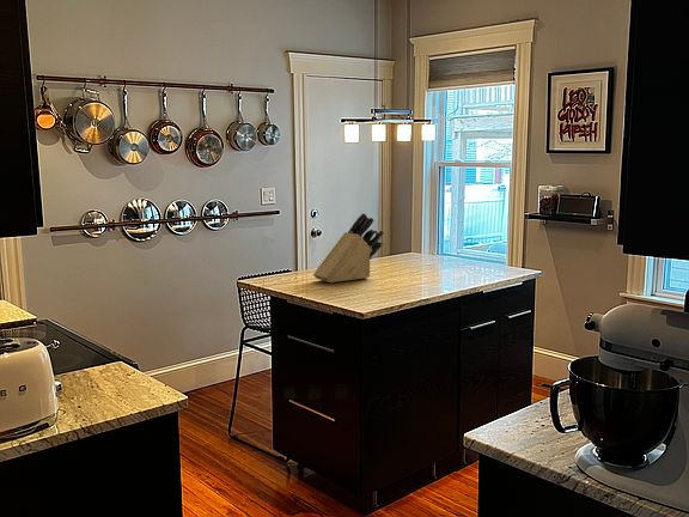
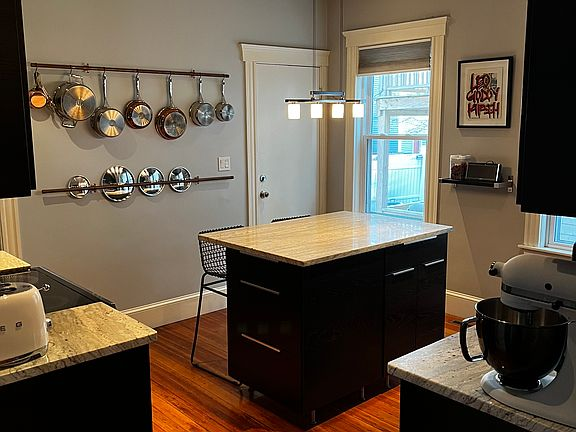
- knife block (349, 247)
